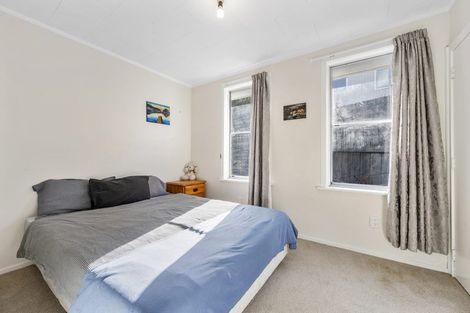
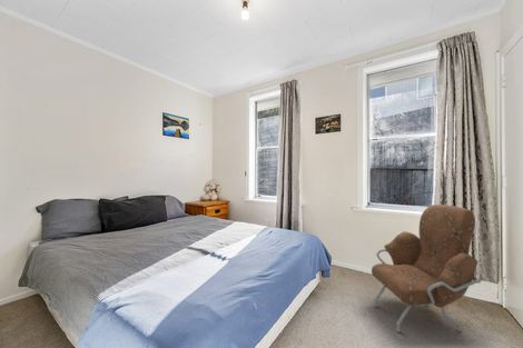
+ armchair (420, 261)
